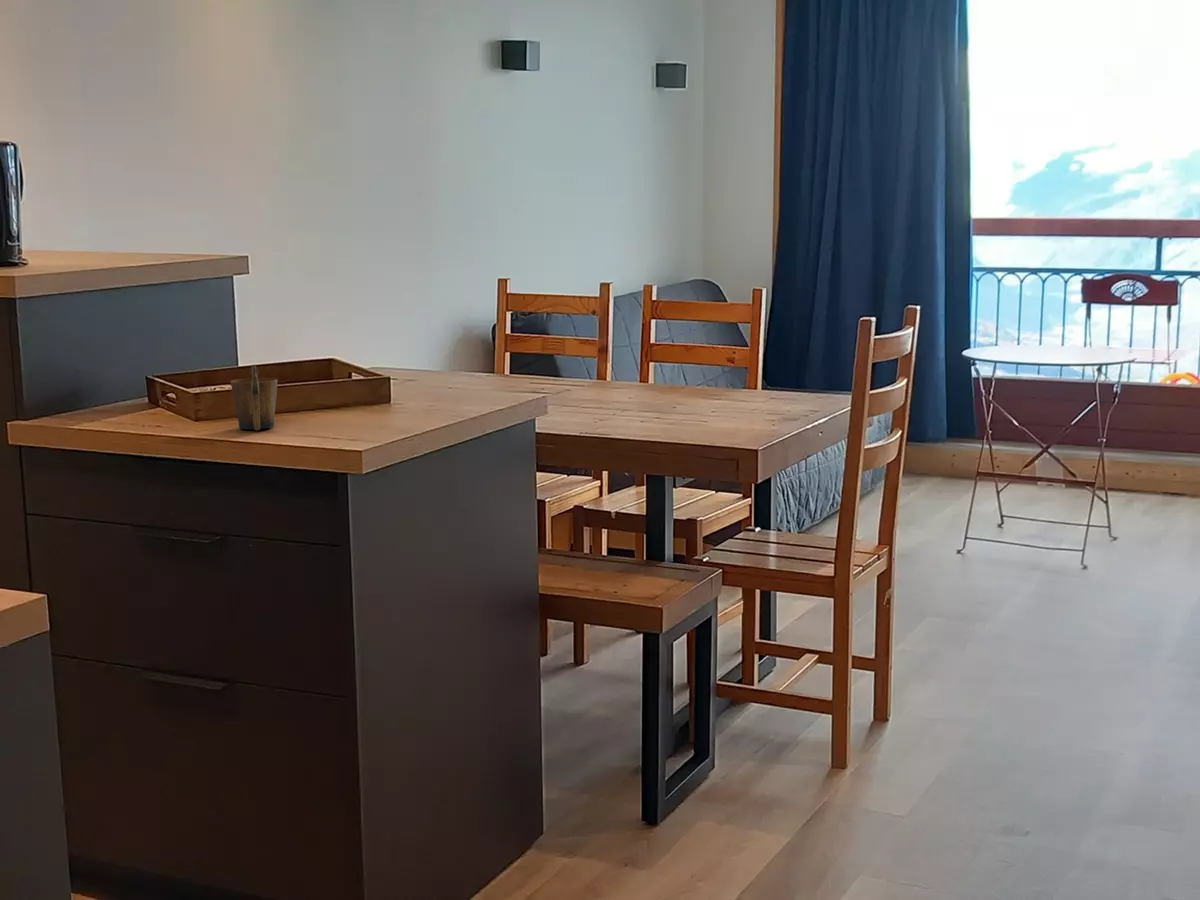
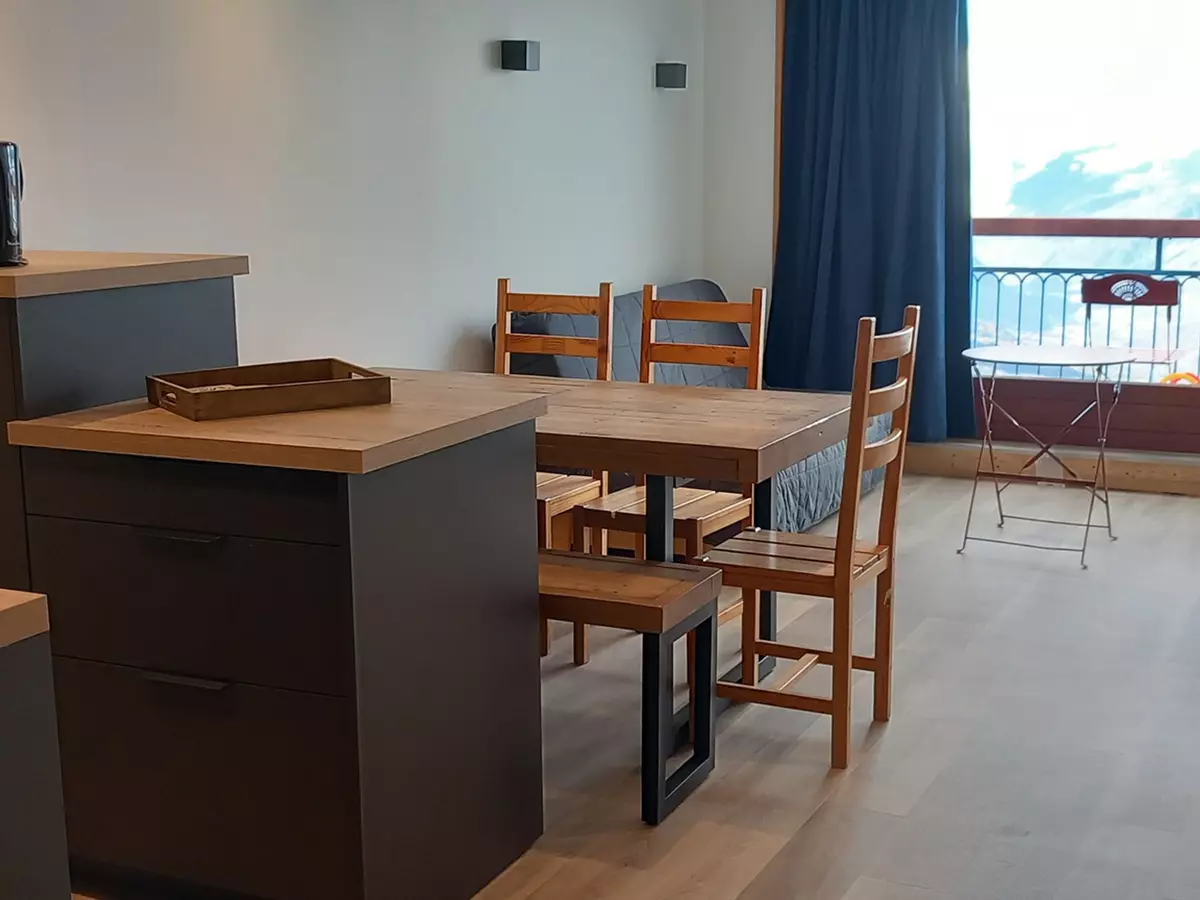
- mug (255, 395)
